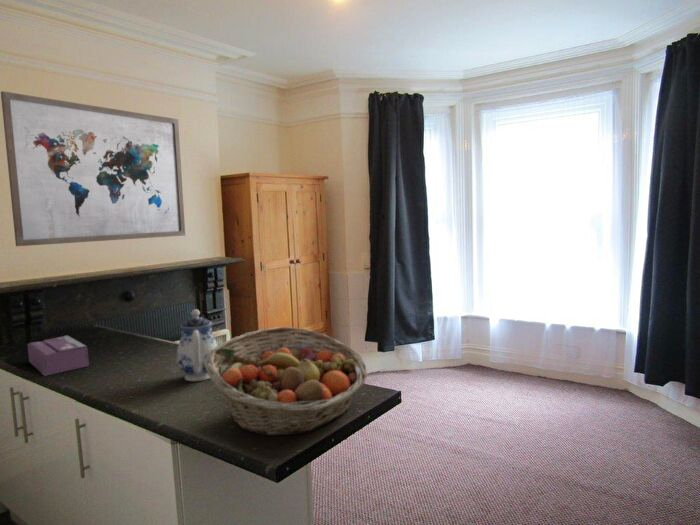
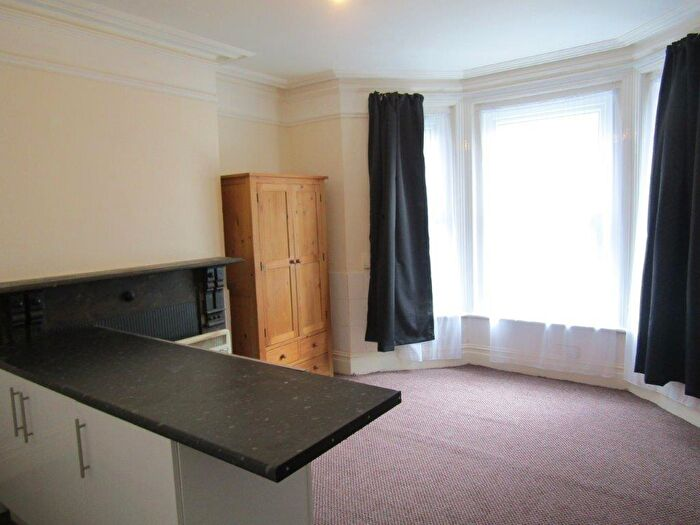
- fruit basket (290, 375)
- tissue box (57, 354)
- wall art (107, 174)
- teapot (197, 343)
